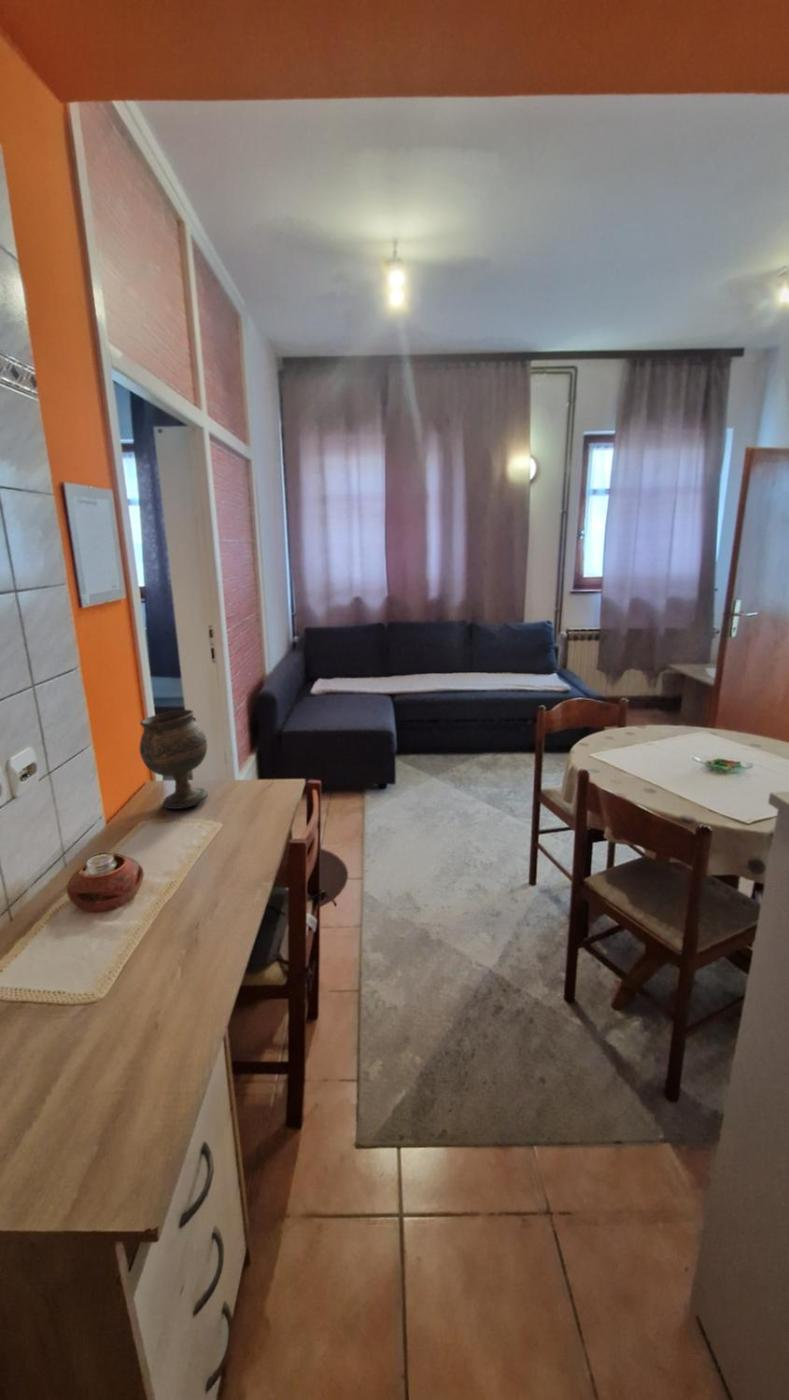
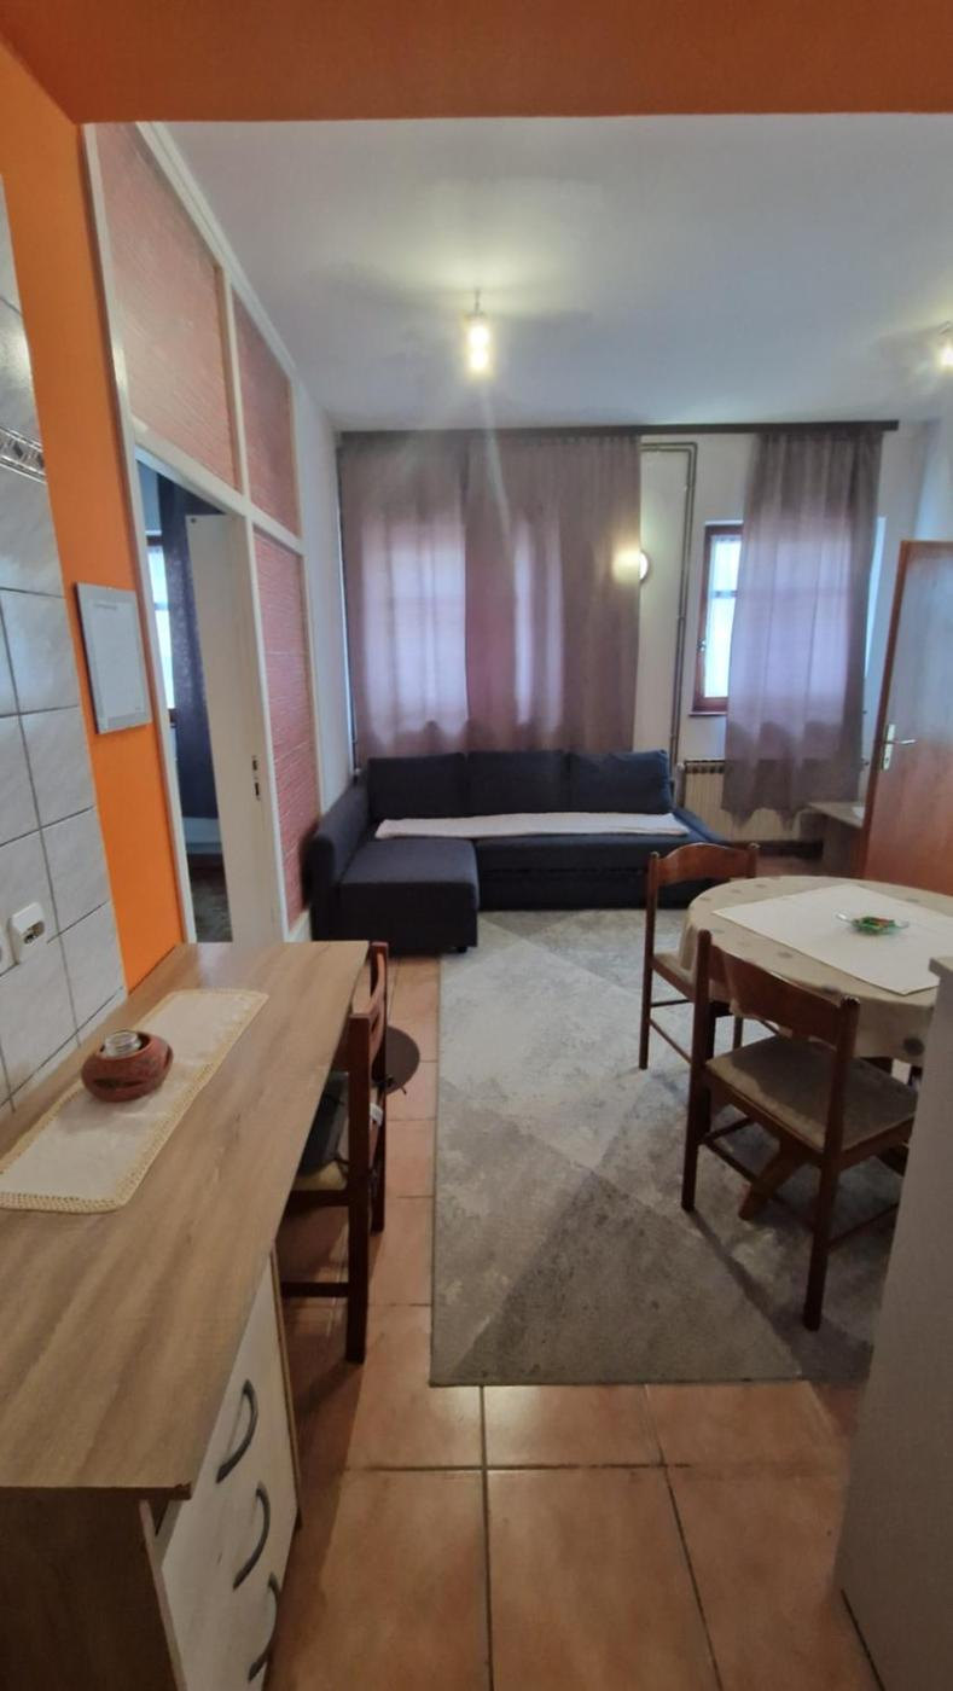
- goblet (175, 758)
